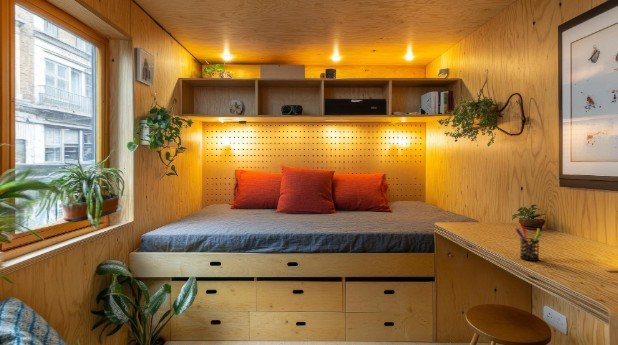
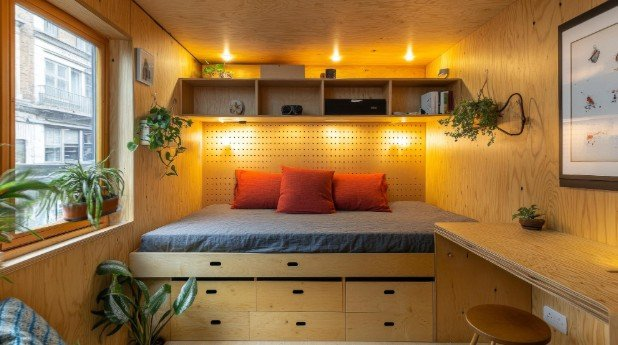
- pen holder (530, 242)
